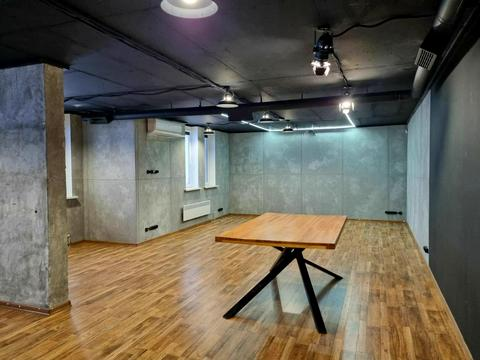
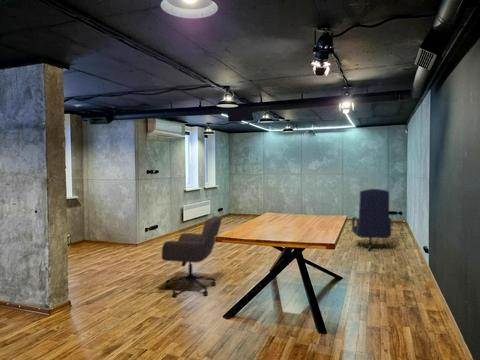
+ office chair (191, 253)
+ office chair (370, 218)
